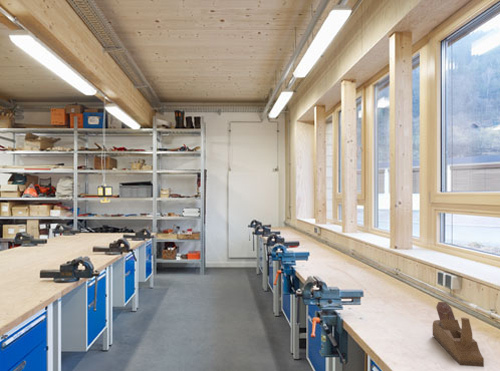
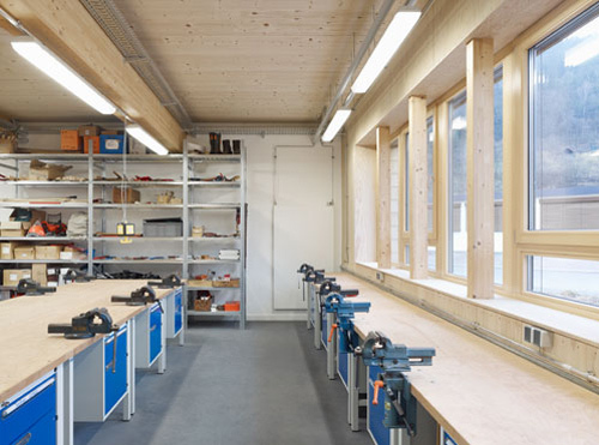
- hand plane (455, 329)
